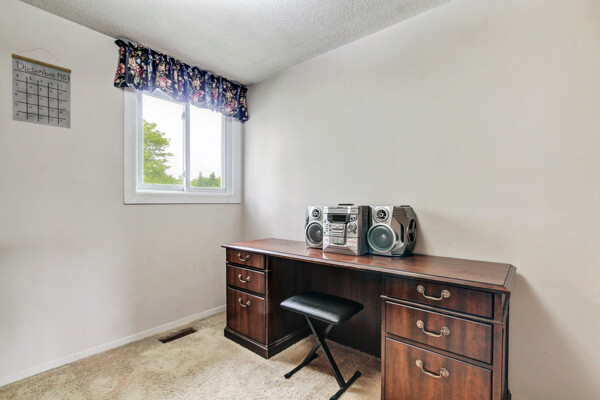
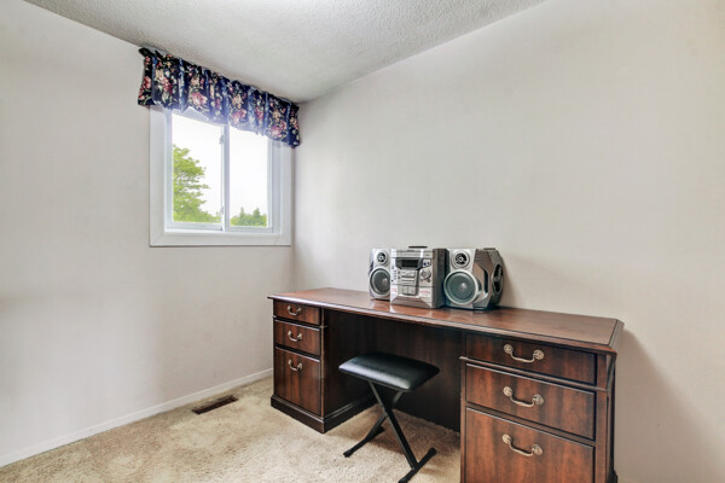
- calendar (43, 86)
